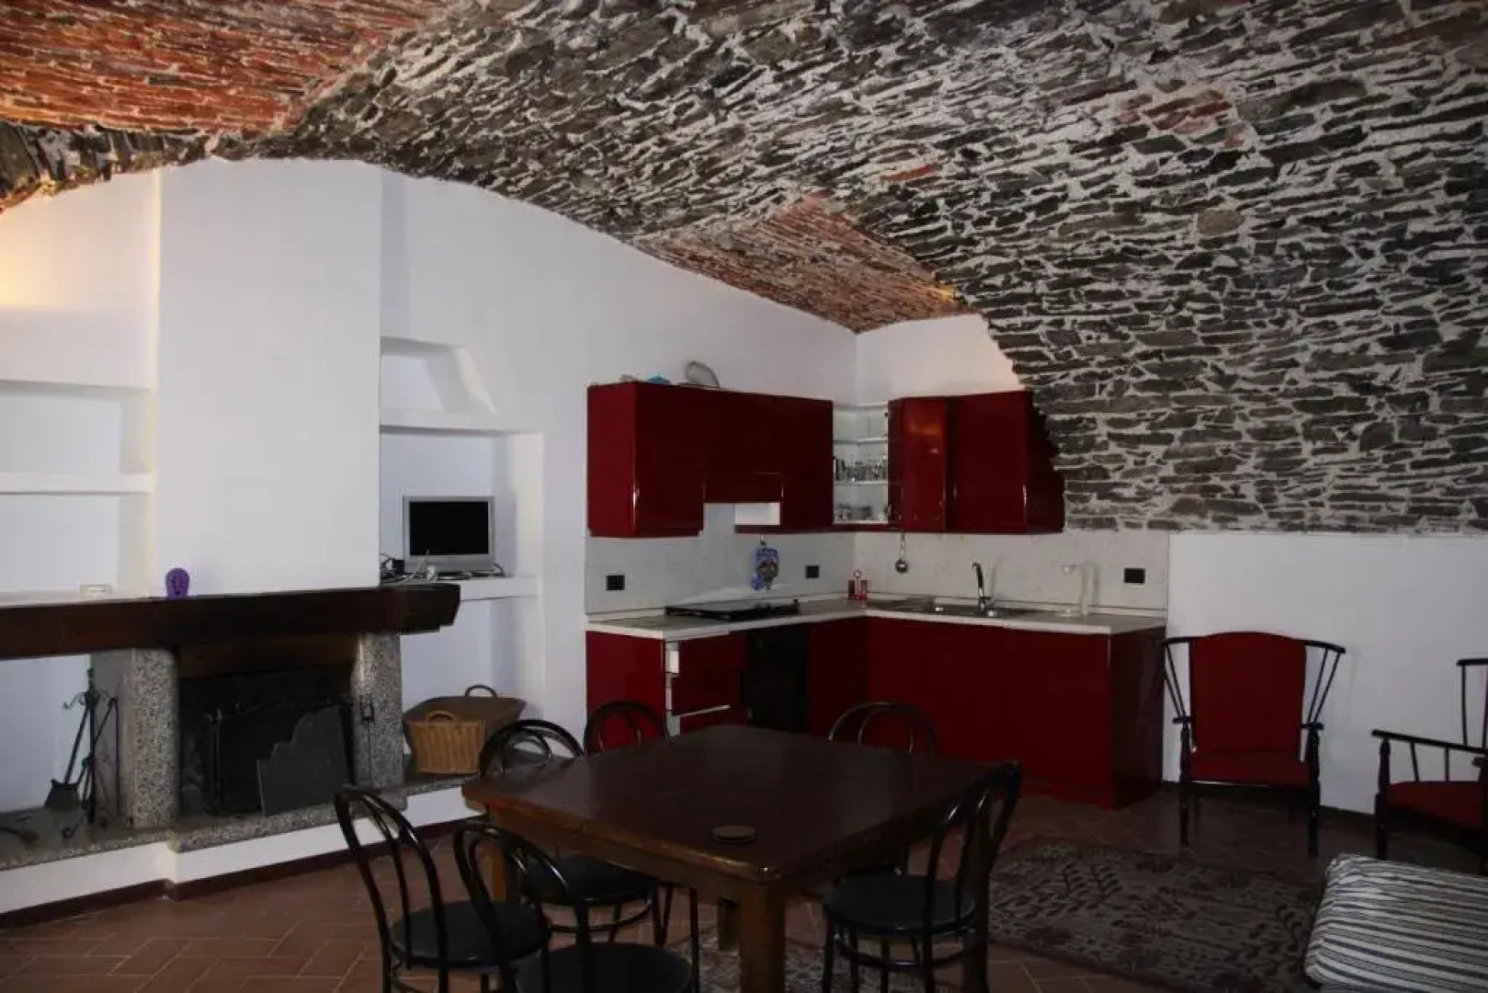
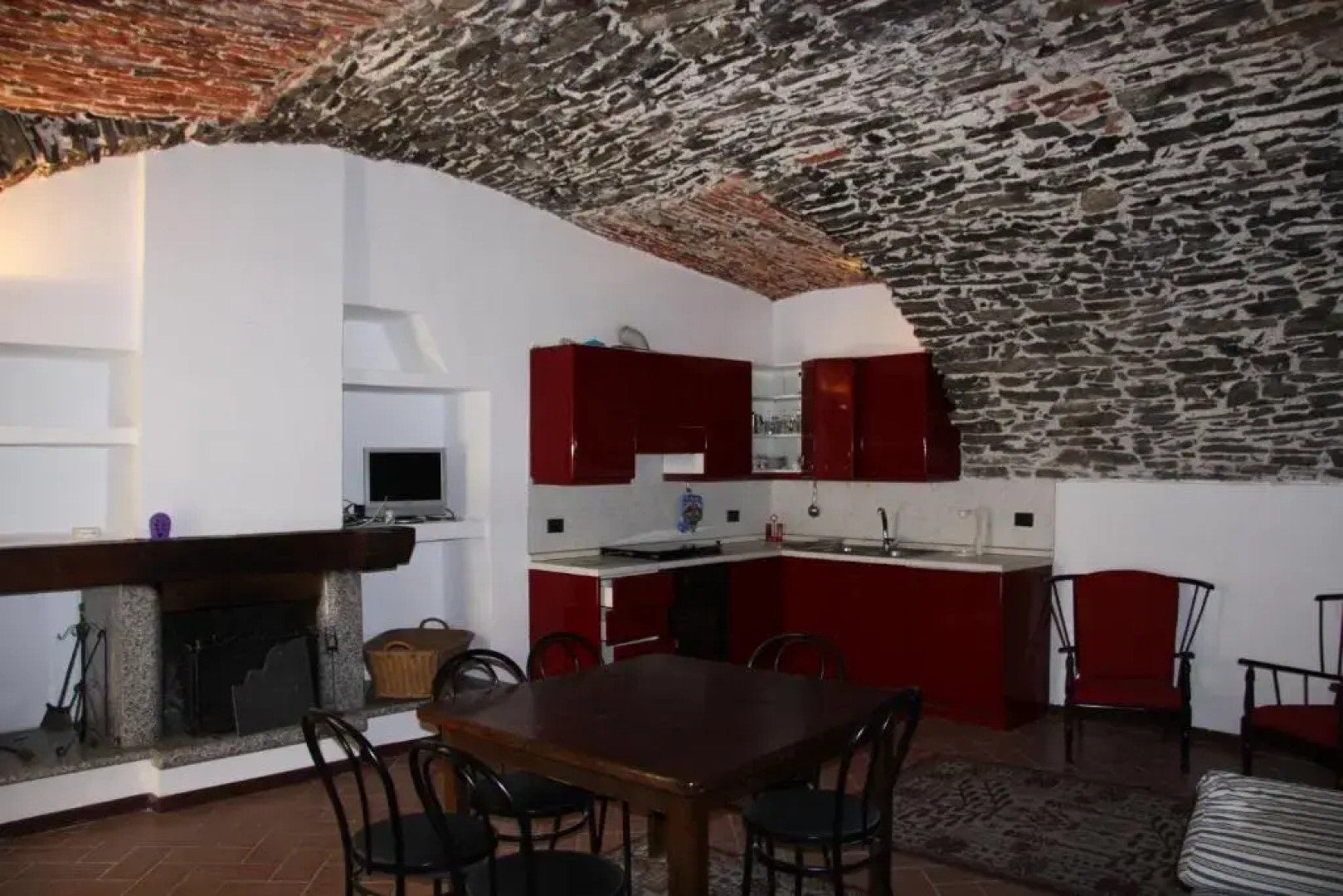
- coaster (733, 833)
